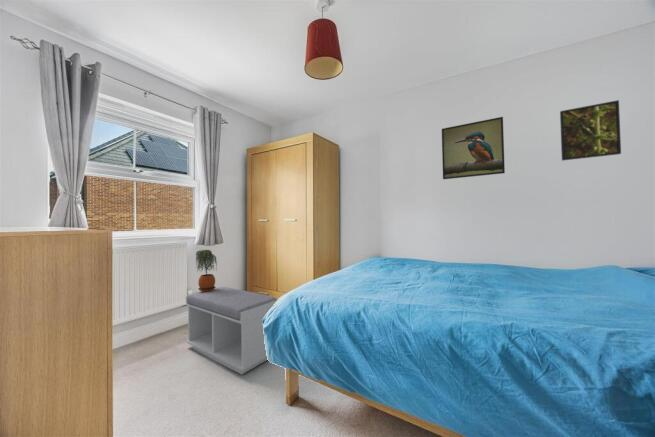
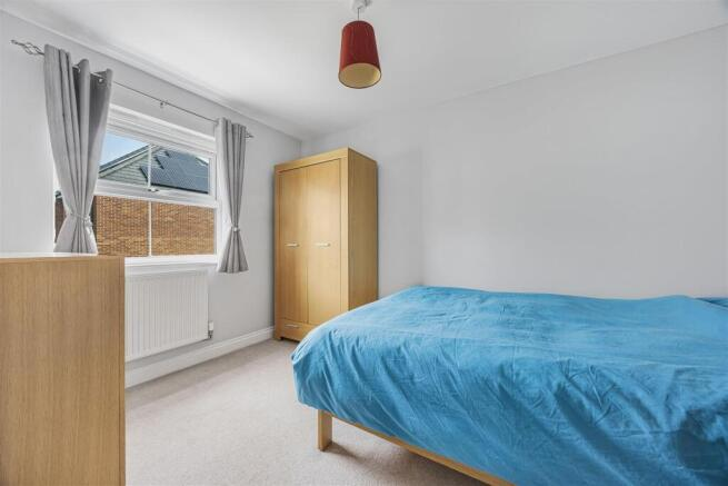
- bench (231, 323)
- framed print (471, 149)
- potted plant (206, 270)
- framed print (589, 131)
